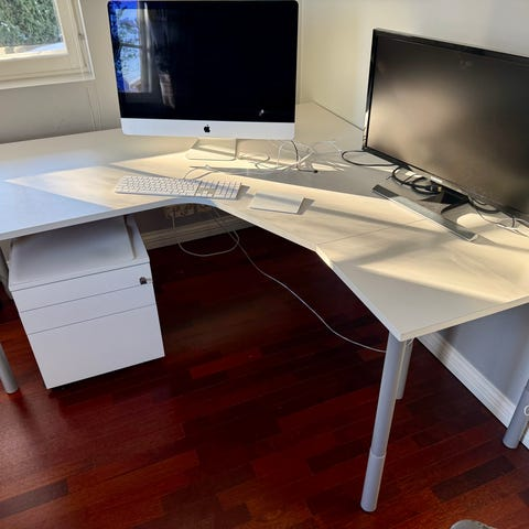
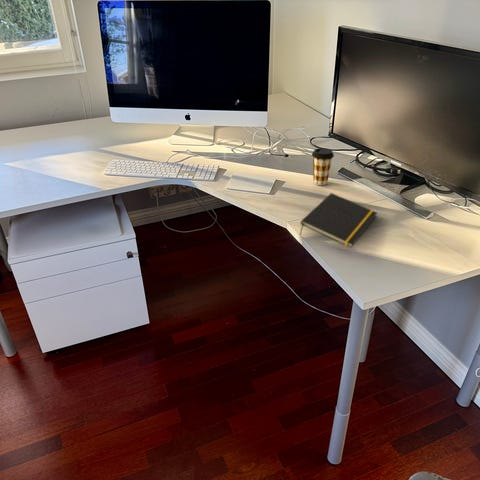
+ notepad (340, 218)
+ coffee cup (321, 166)
